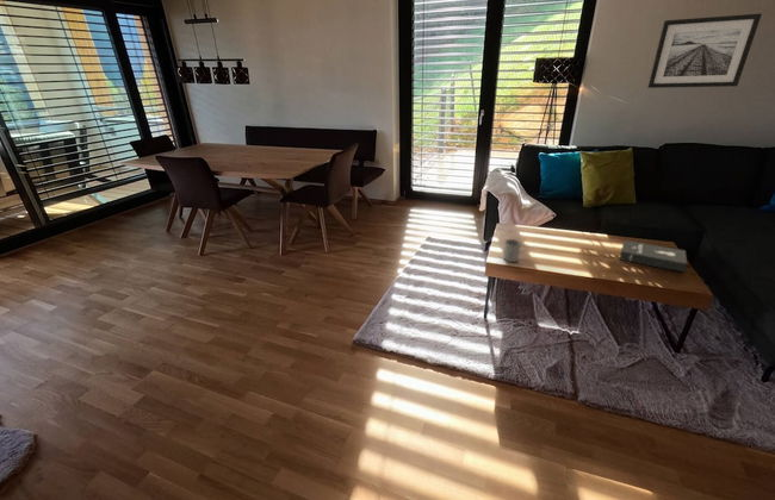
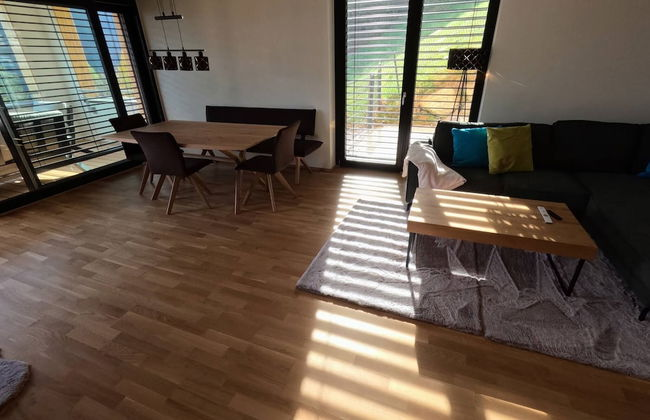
- mug (515, 251)
- wall art (700, 52)
- booklet (651, 255)
